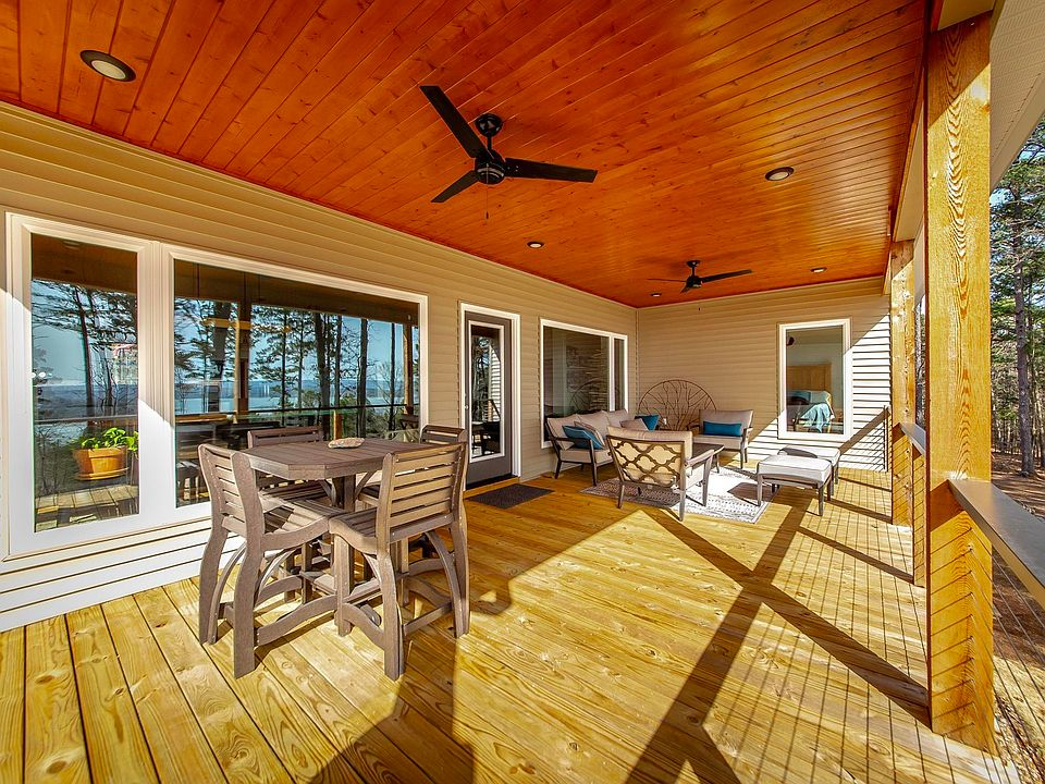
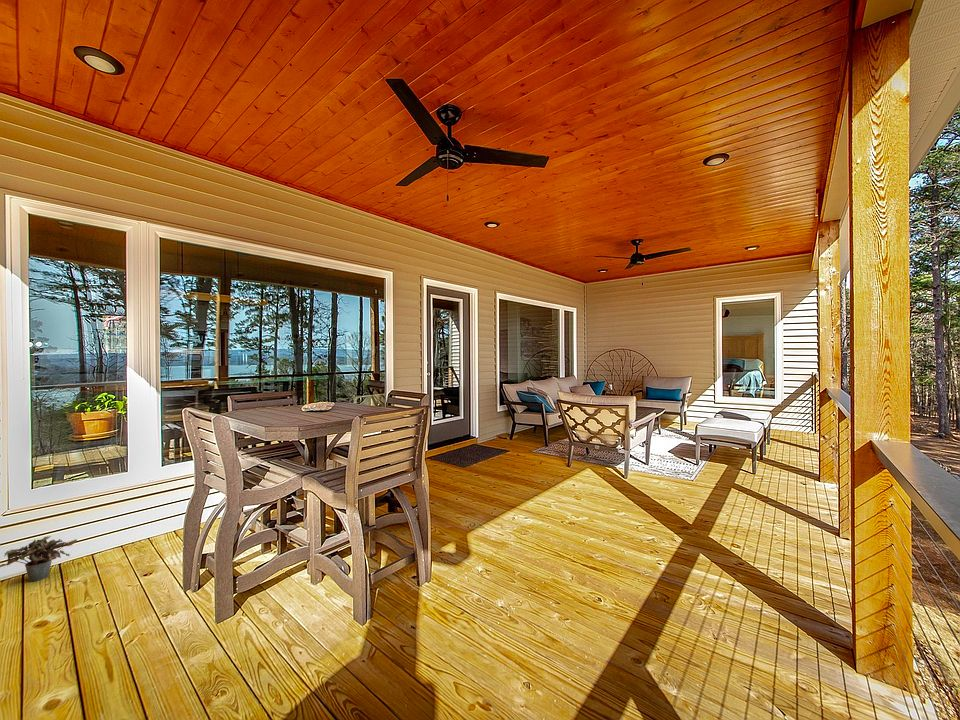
+ potted plant (38, 559)
